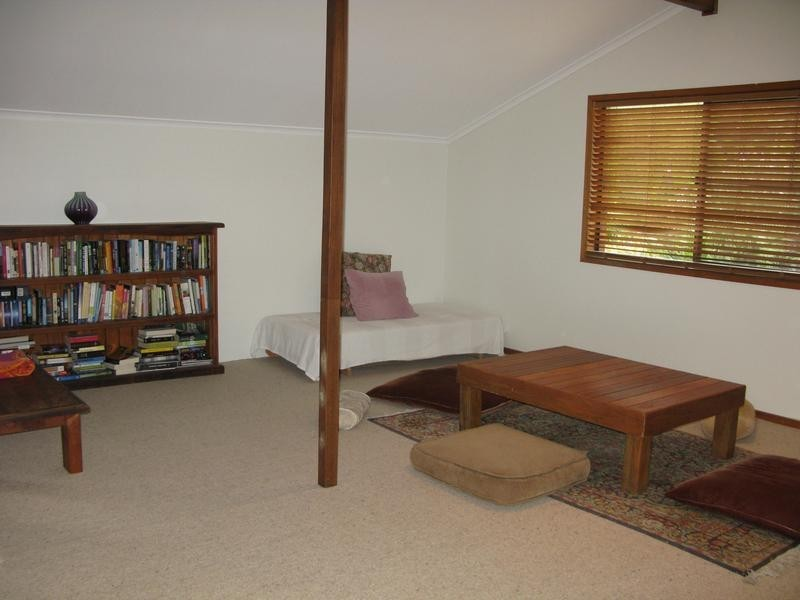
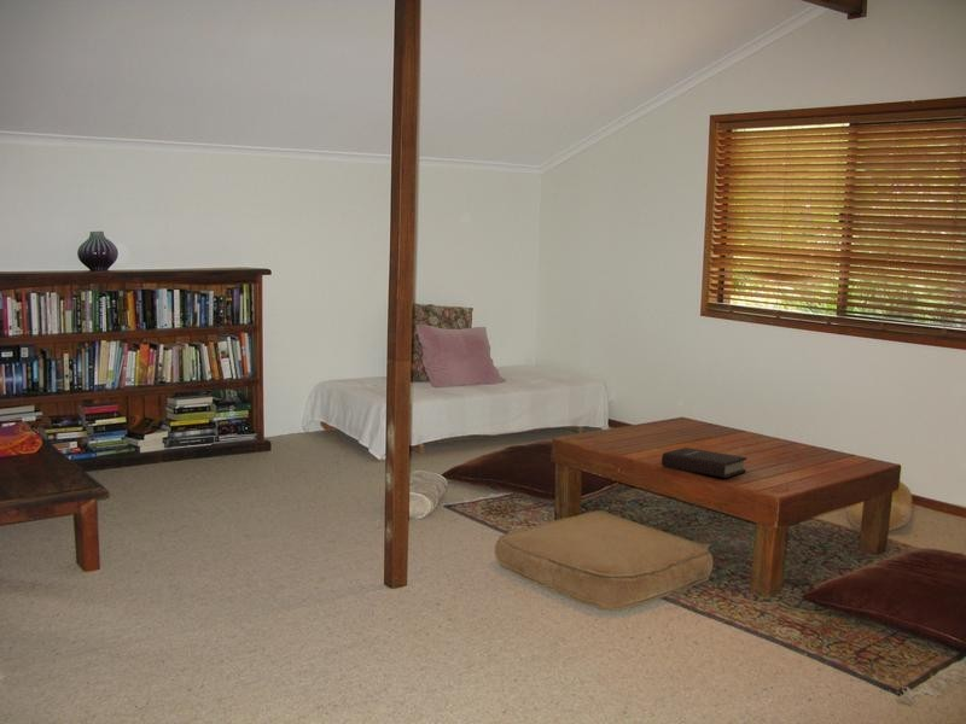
+ book (703, 462)
